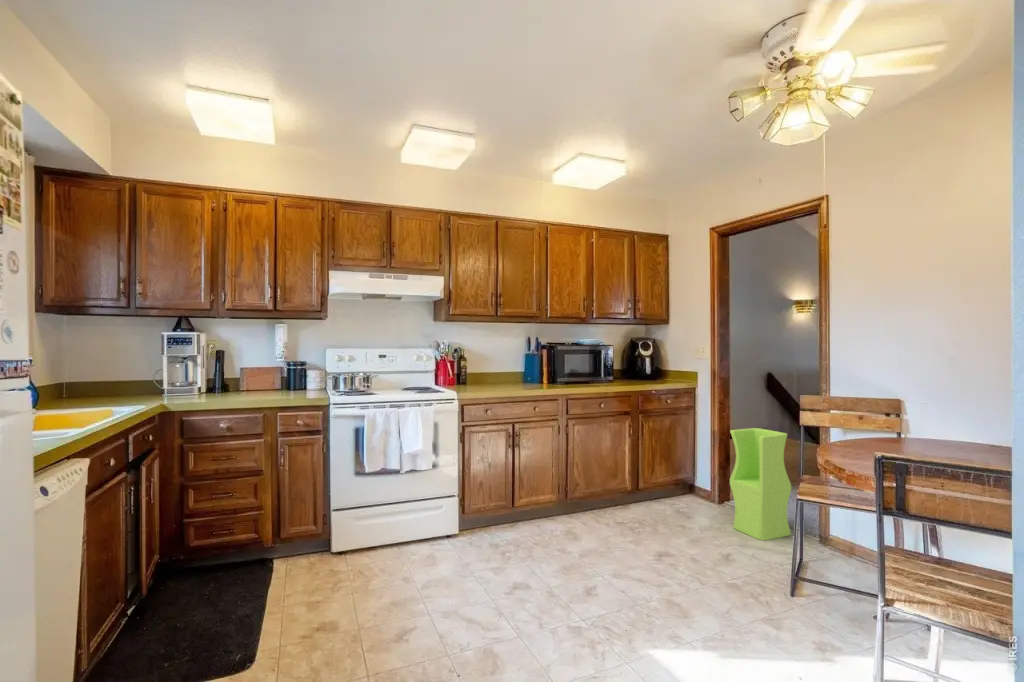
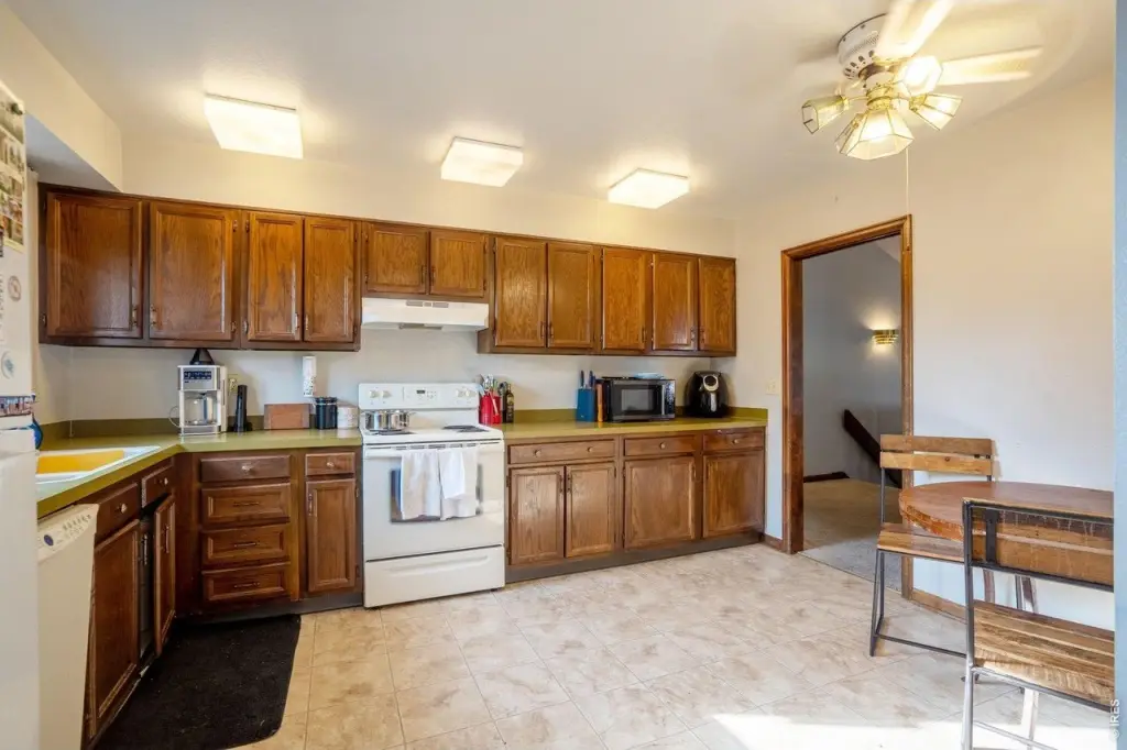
- trash bin (759, 481)
